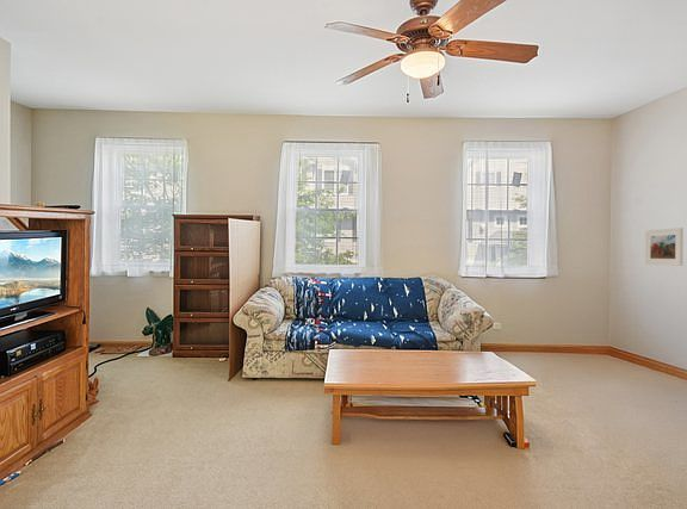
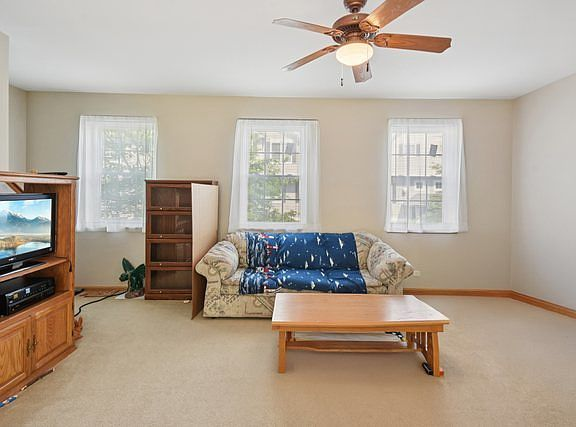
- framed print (663, 247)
